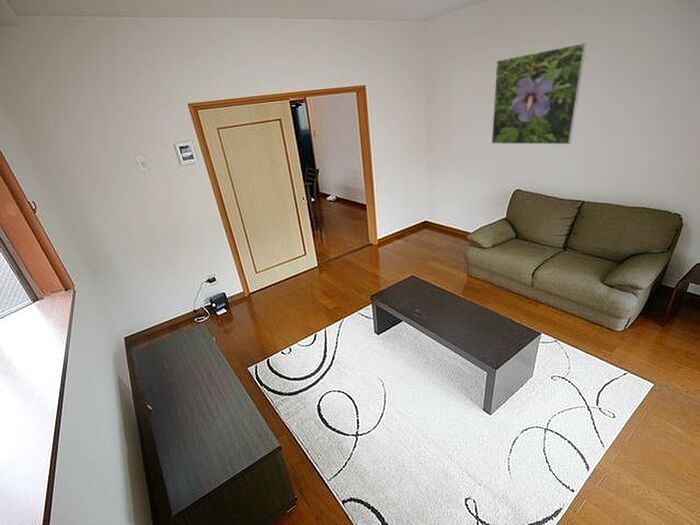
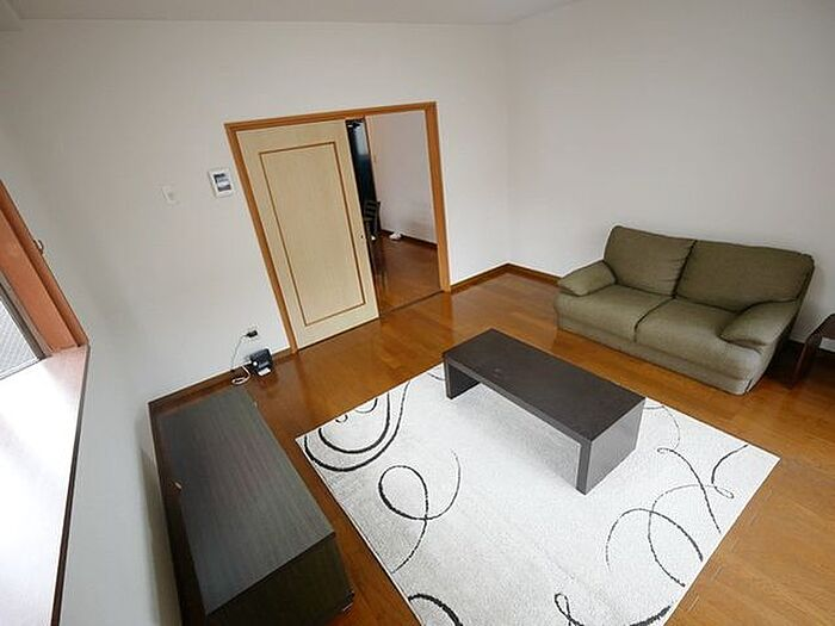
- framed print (532, 100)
